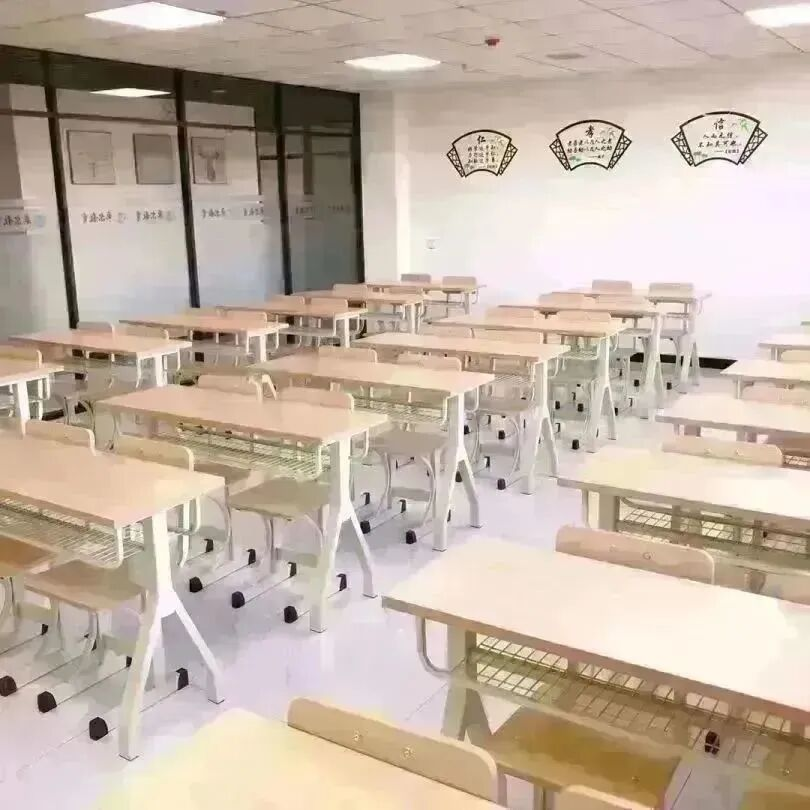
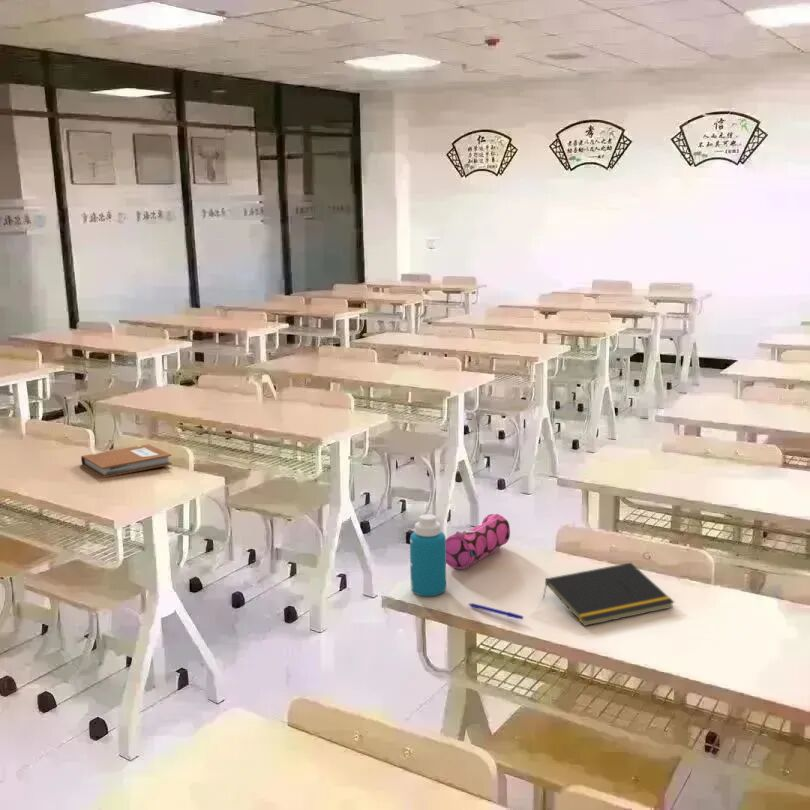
+ bottle (428, 554)
+ notebook (128, 459)
+ pen (494, 610)
+ notepad (608, 592)
+ pencil case (478, 539)
